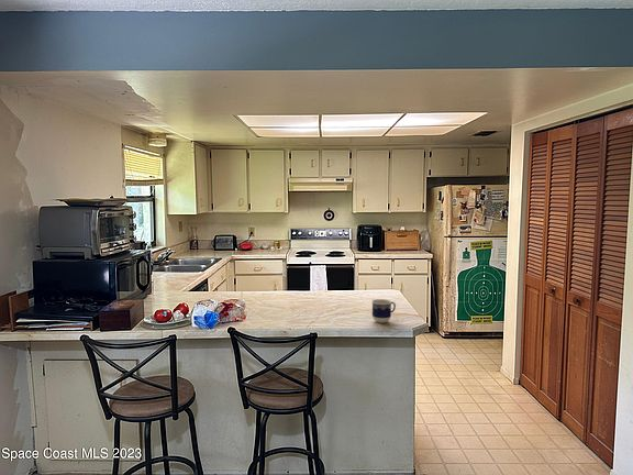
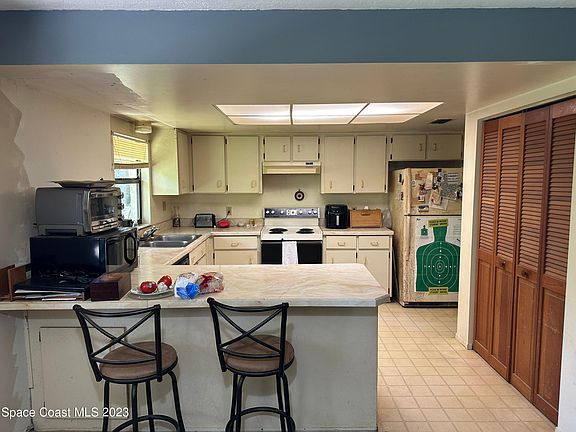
- cup (384, 311)
